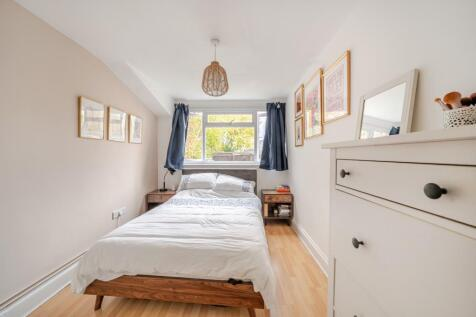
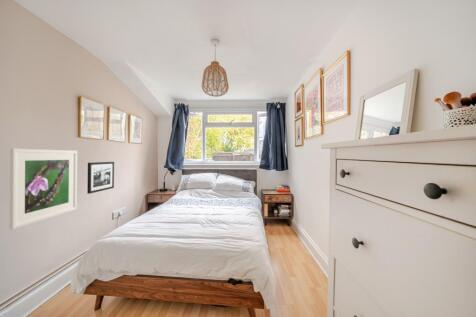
+ picture frame (101, 176)
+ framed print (48, 183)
